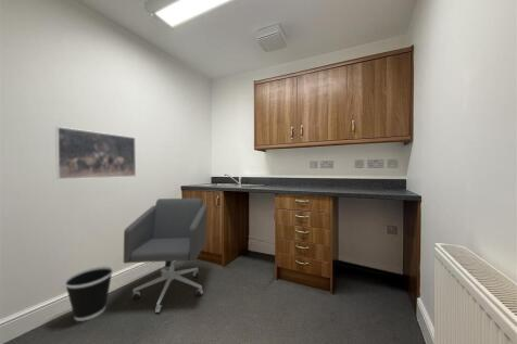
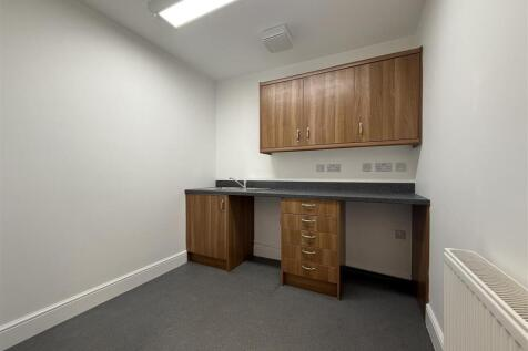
- office chair (172, 246)
- wastebasket (90, 293)
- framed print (101, 155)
